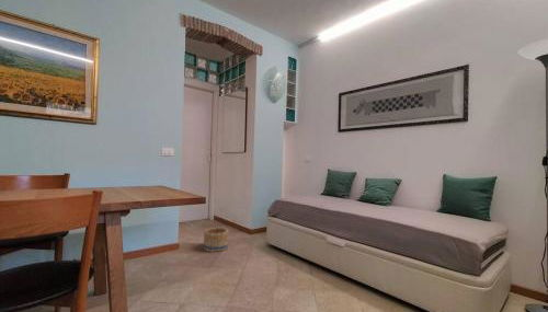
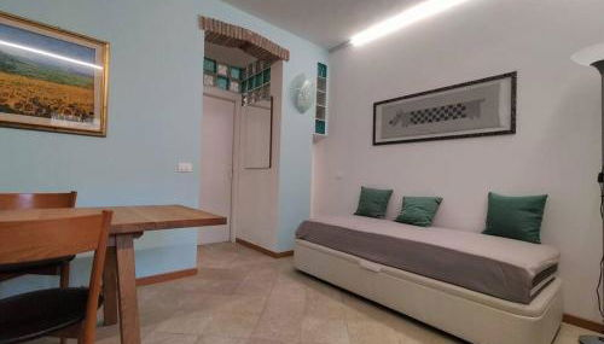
- basket (216, 239)
